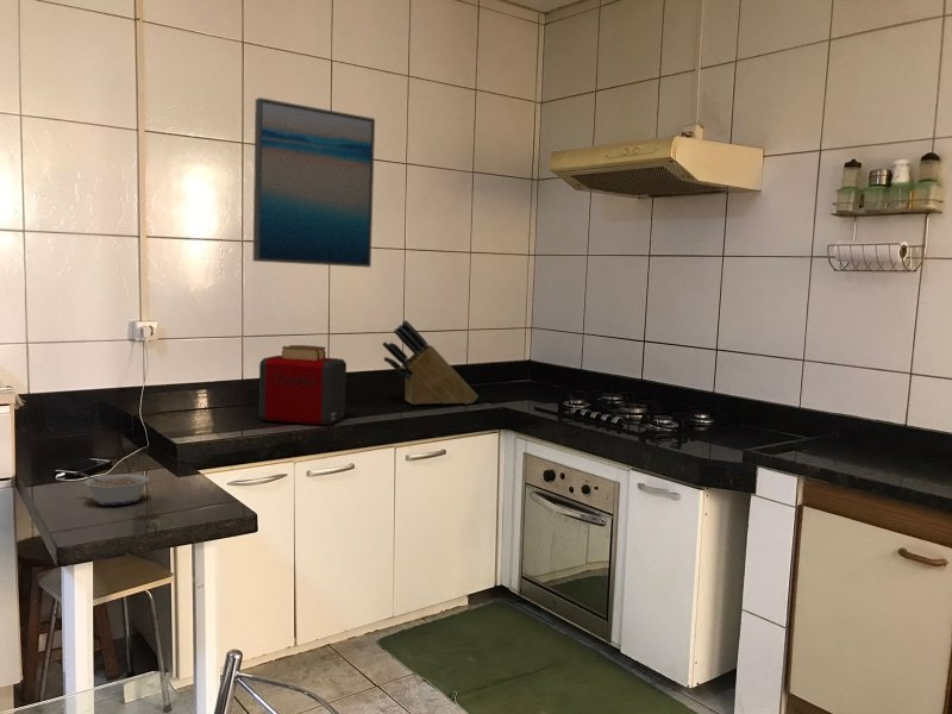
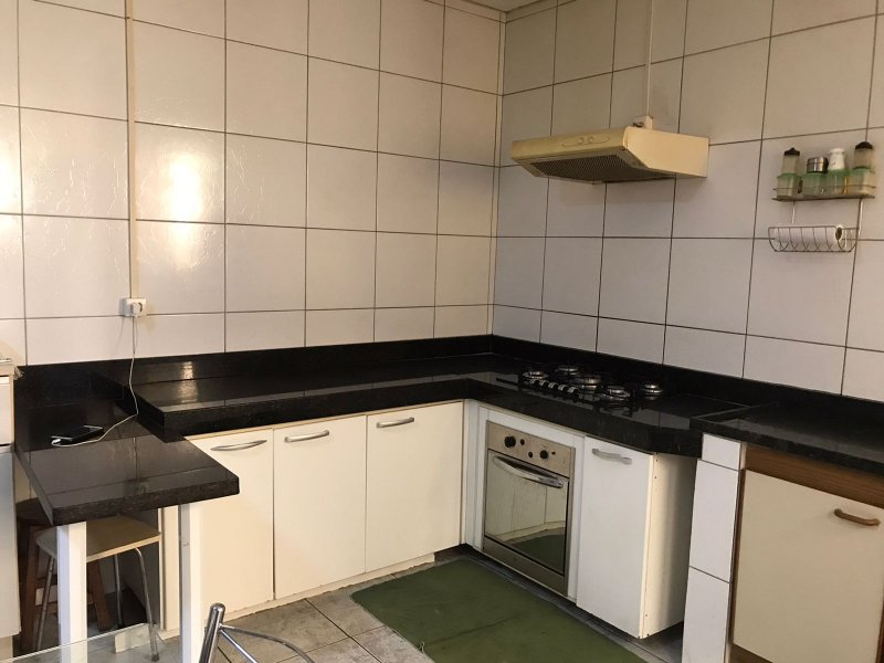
- toaster (302, 383)
- legume (114, 488)
- knife block (430, 362)
- wall art (315, 187)
